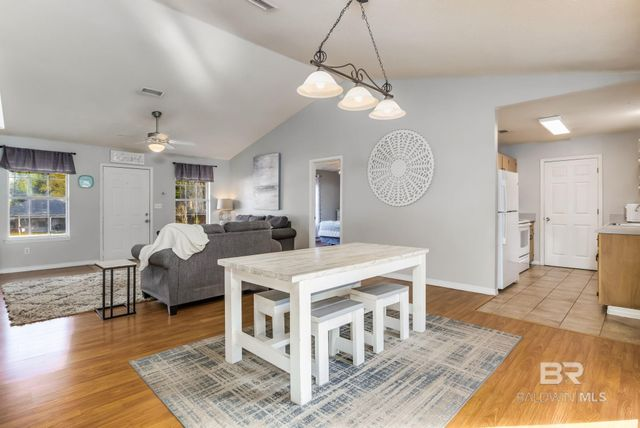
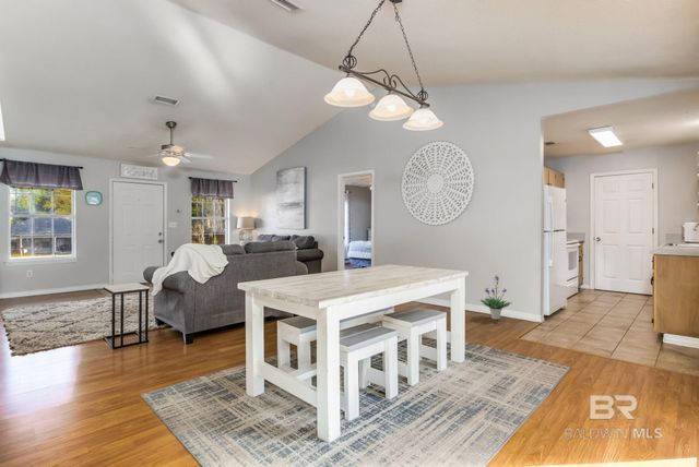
+ potted plant (496, 297)
